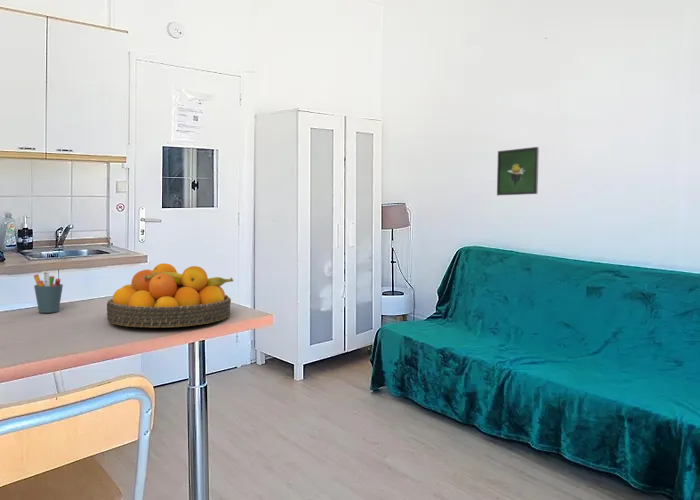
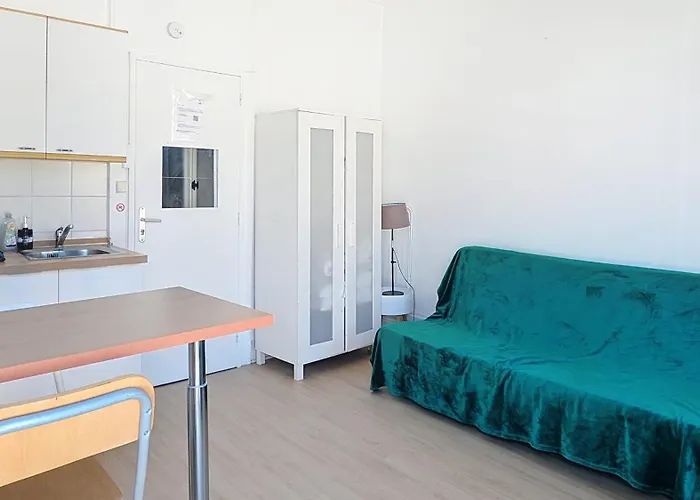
- pen holder (48, 291)
- fruit bowl (170, 291)
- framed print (517, 172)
